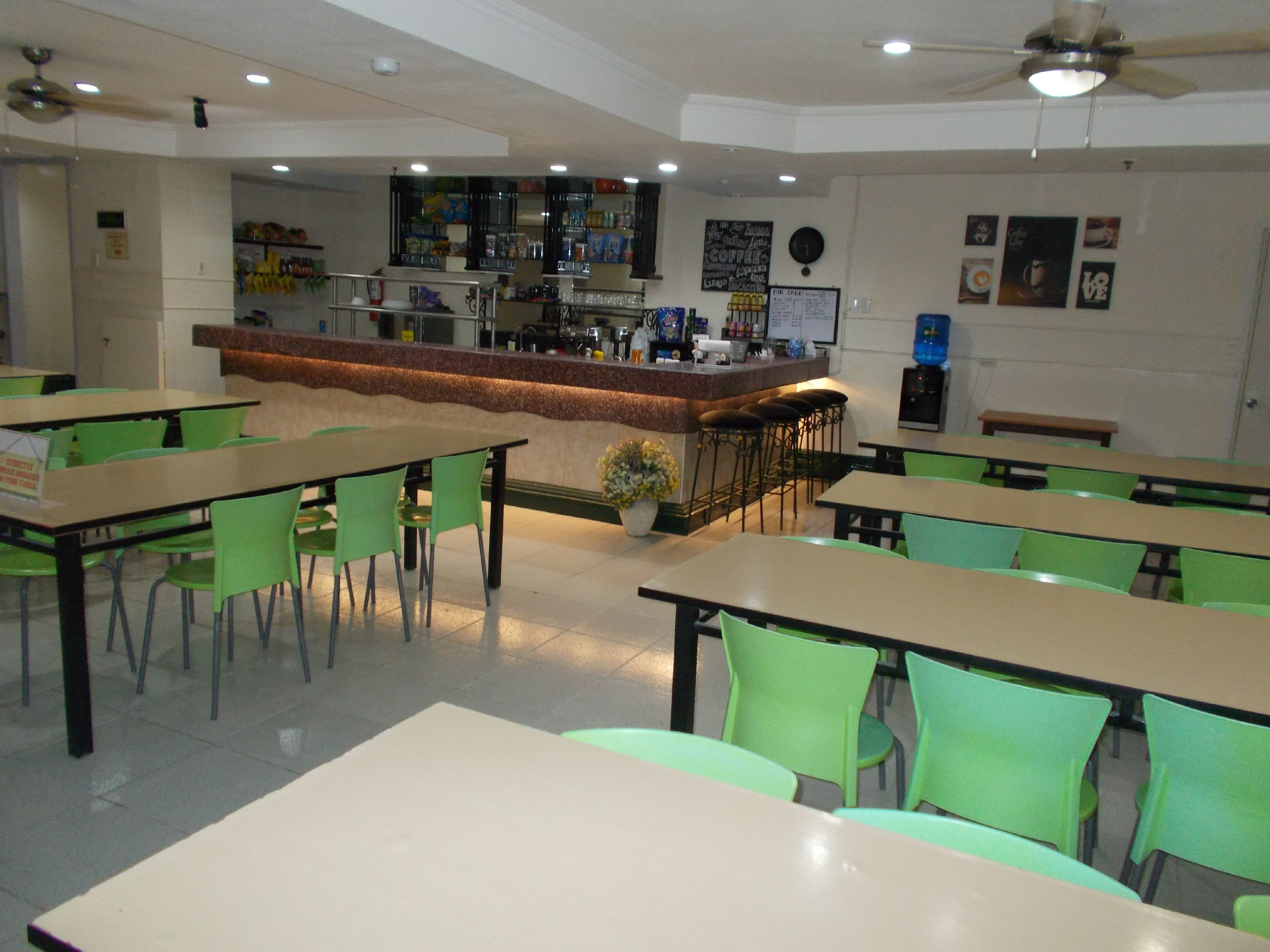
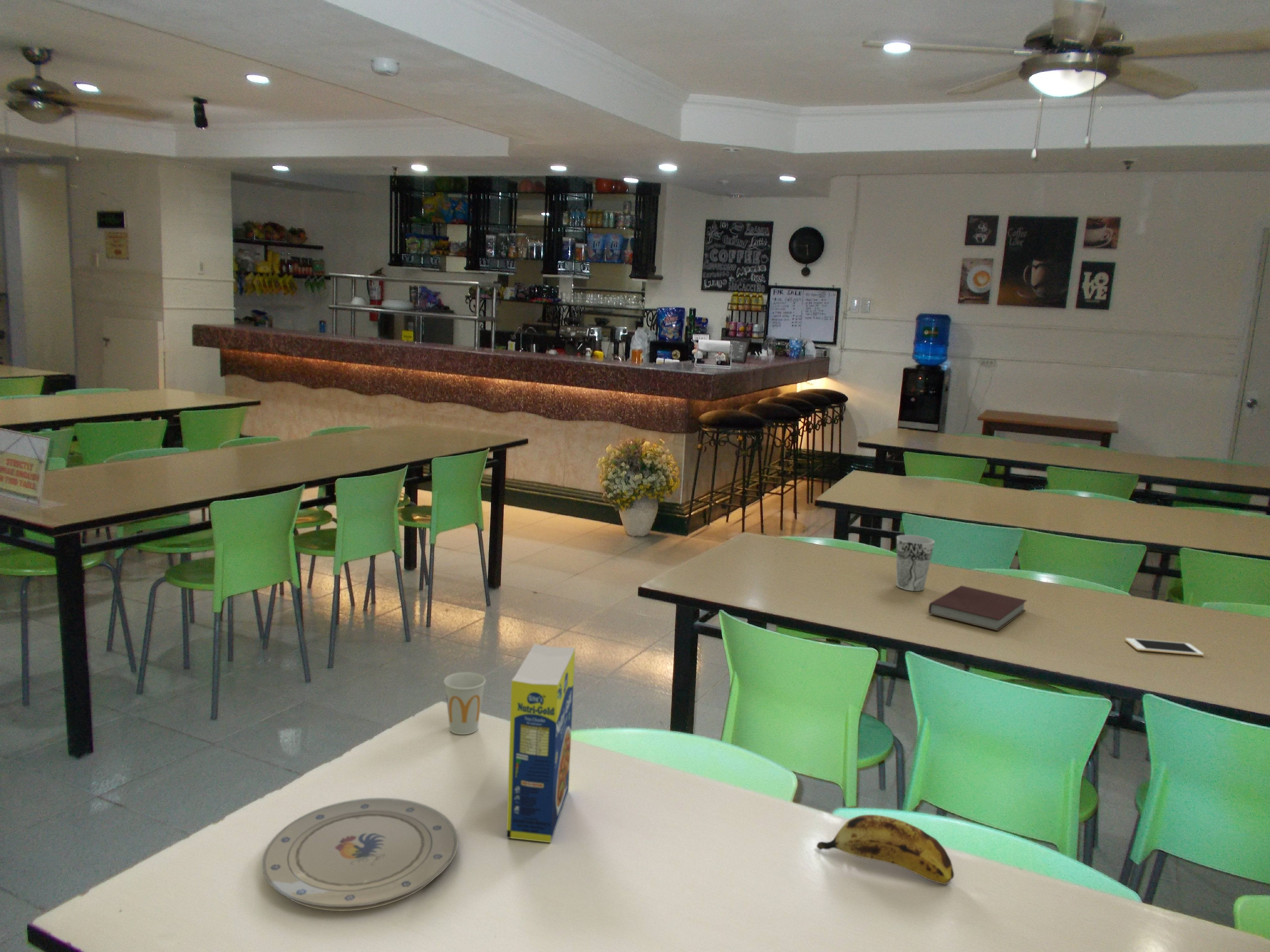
+ banana (886, 845)
+ plate (363, 851)
+ notebook (978, 606)
+ legume (542, 739)
+ cell phone (1164, 647)
+ cup (913, 563)
+ cup (464, 704)
